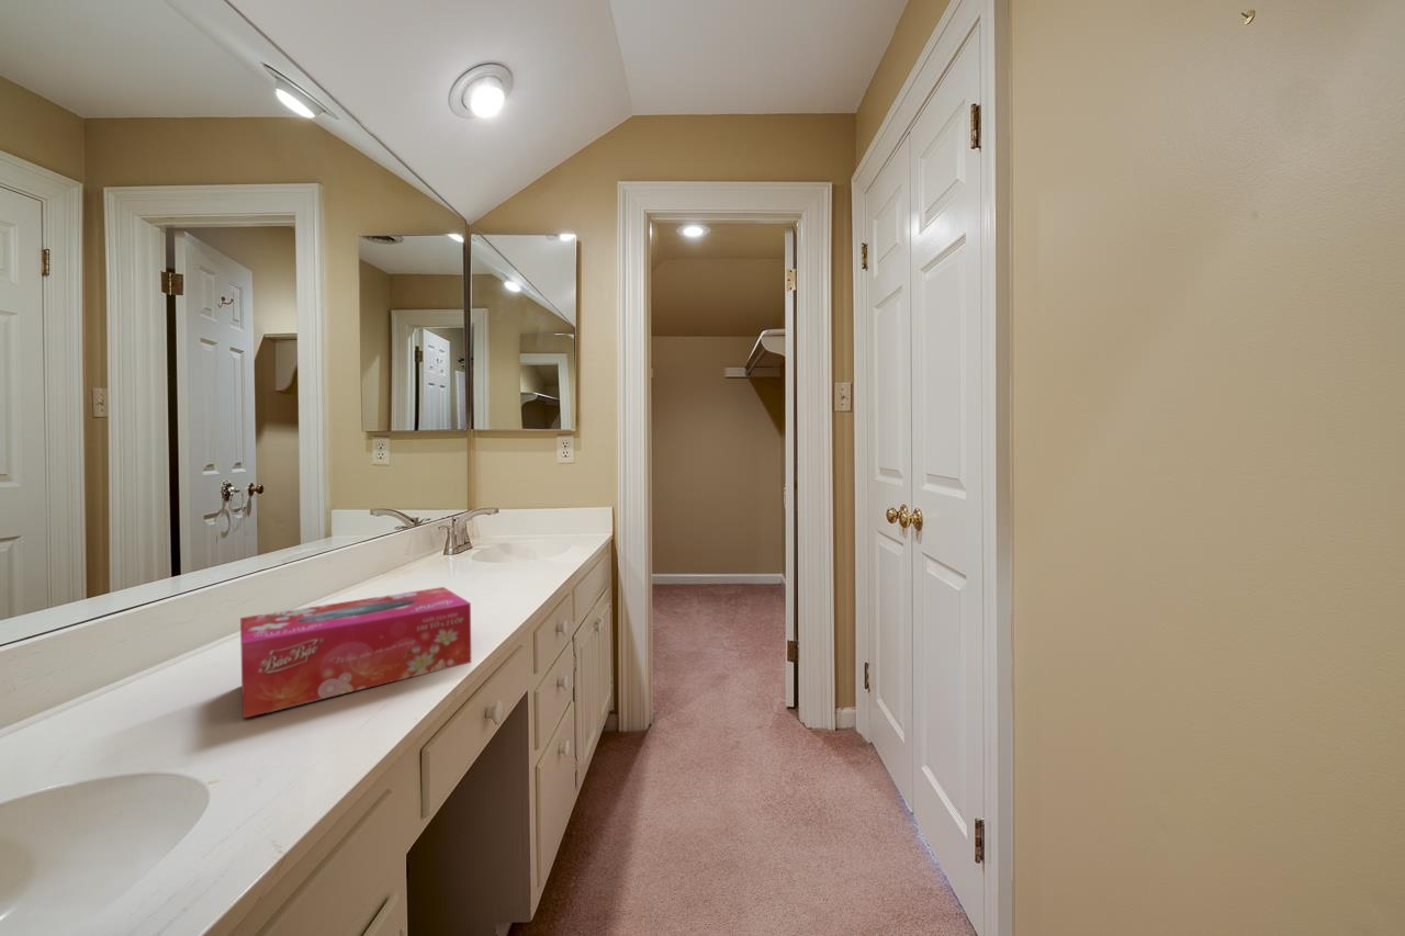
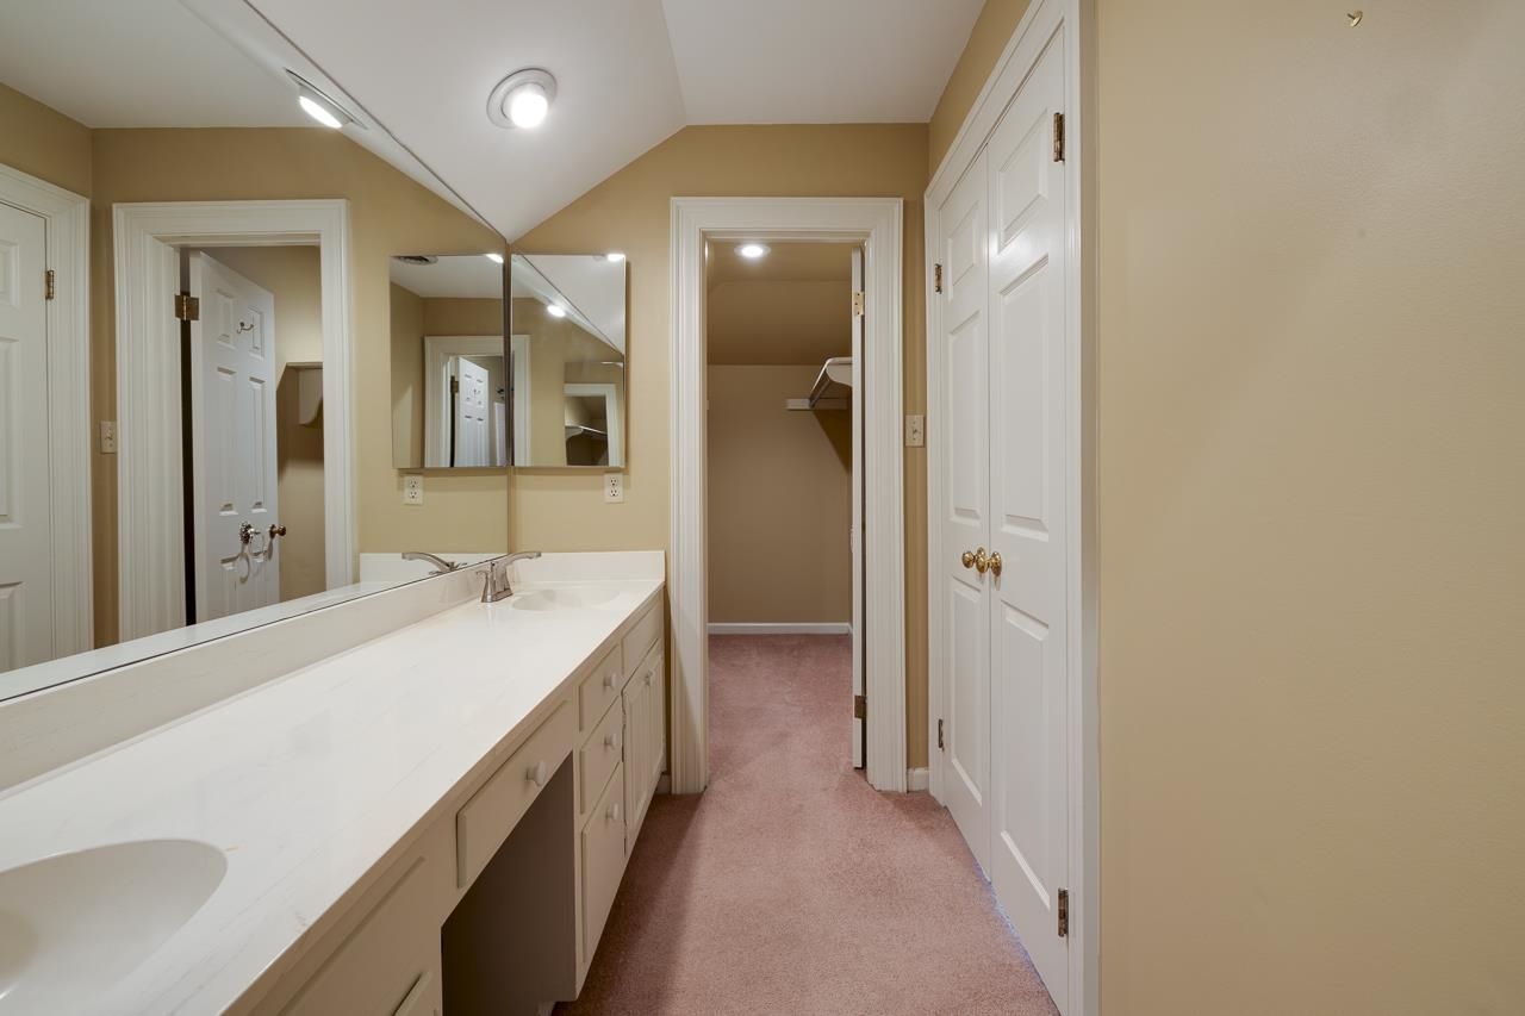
- tissue box (360, 641)
